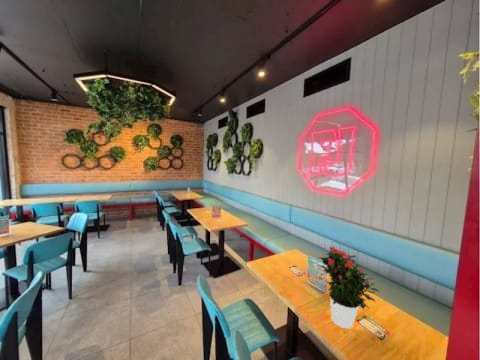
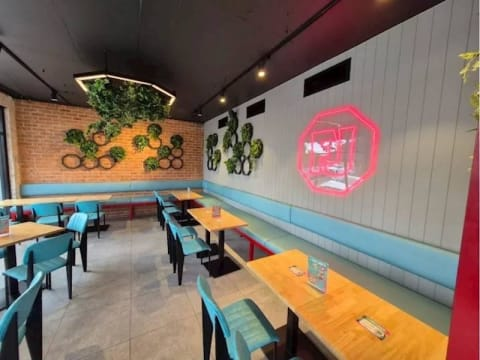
- potted flower (343, 287)
